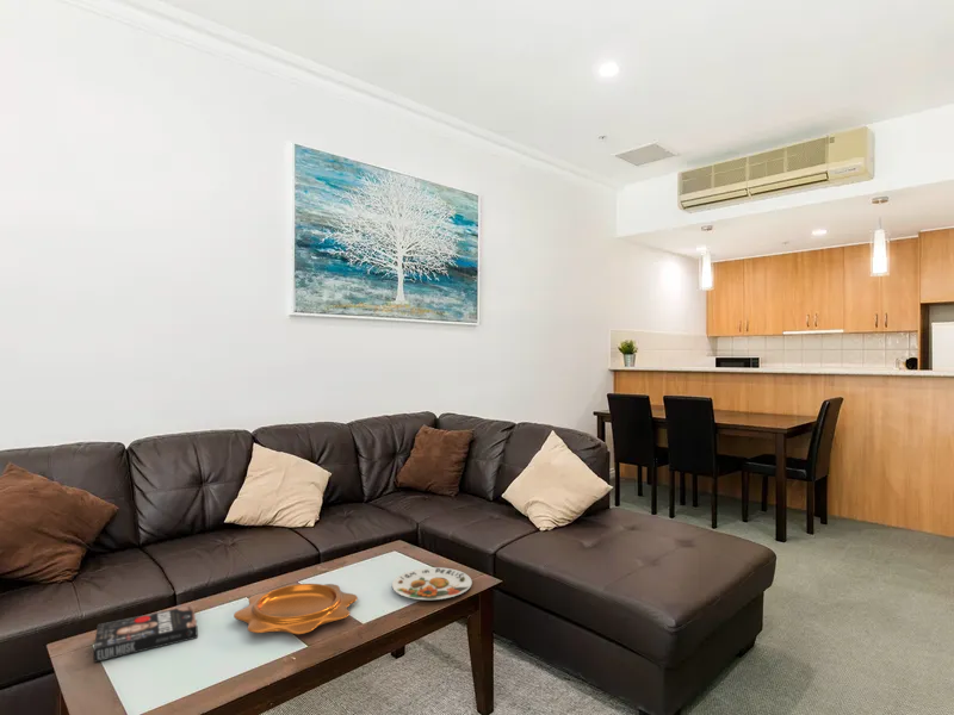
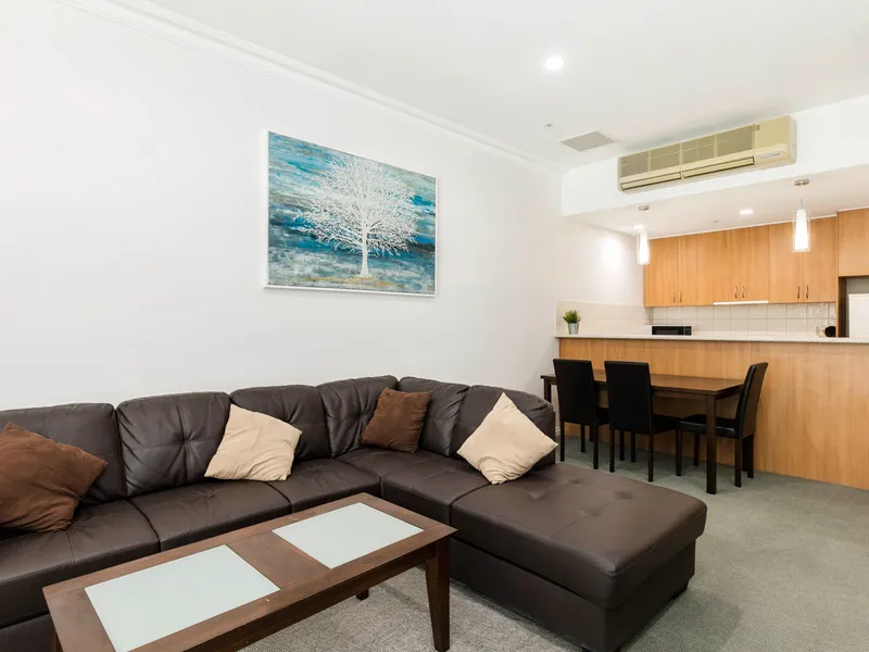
- book (147, 630)
- decorative bowl (297, 605)
- plate (432, 584)
